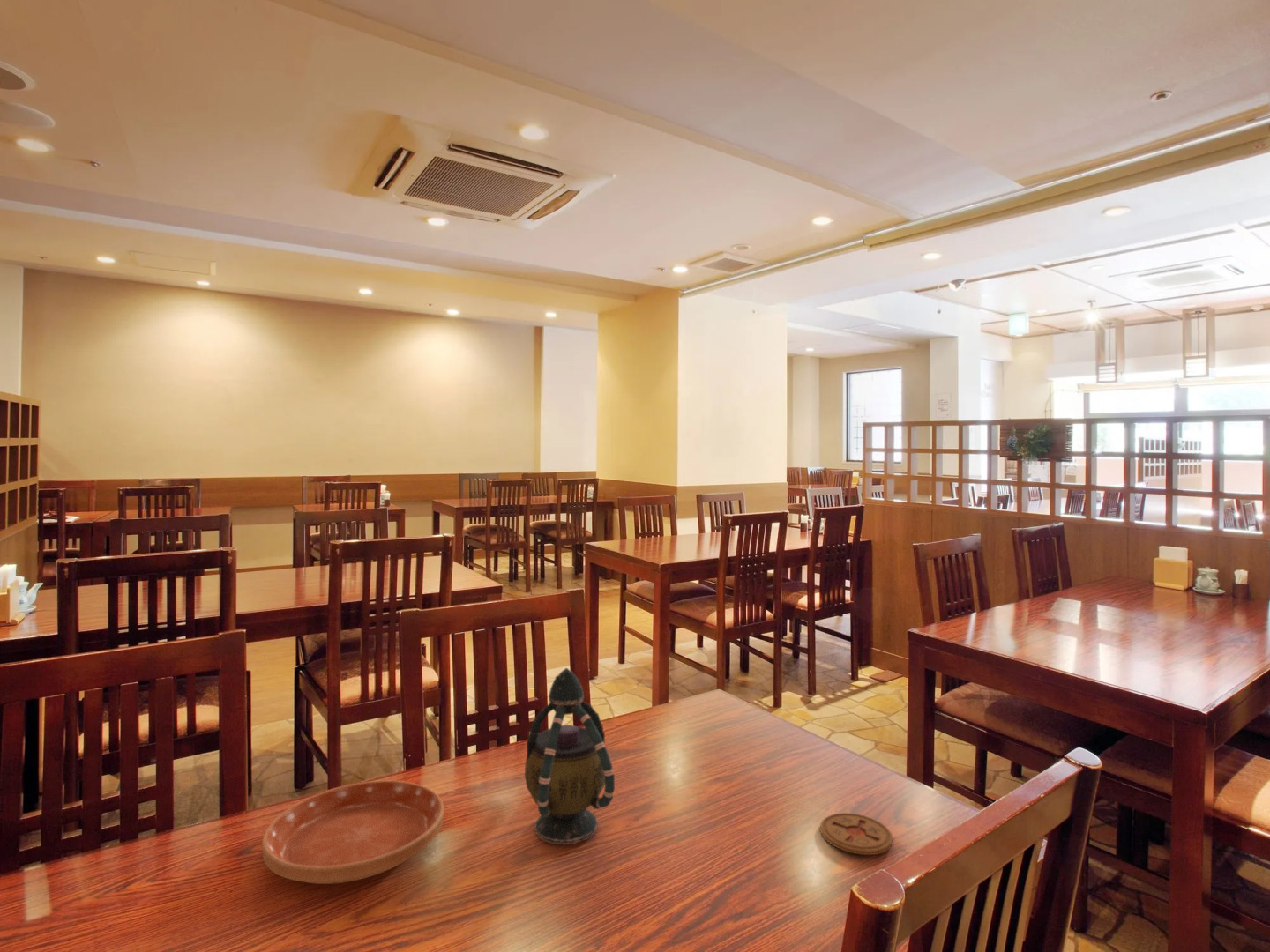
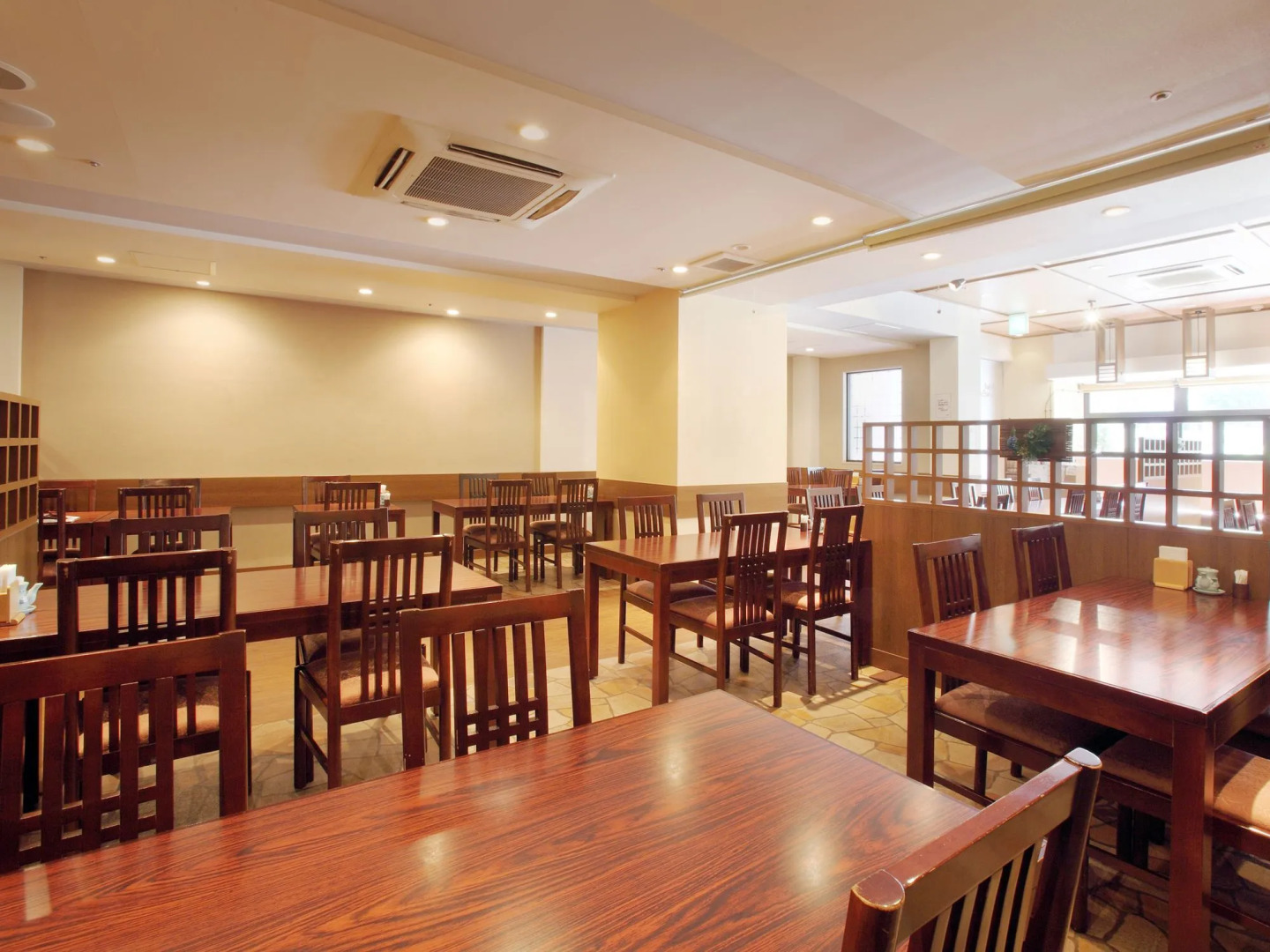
- coaster (855, 832)
- teapot (562, 737)
- saucer (357, 830)
